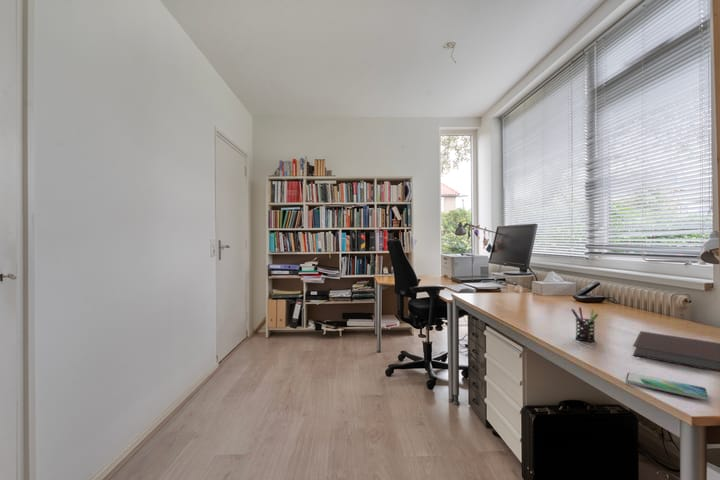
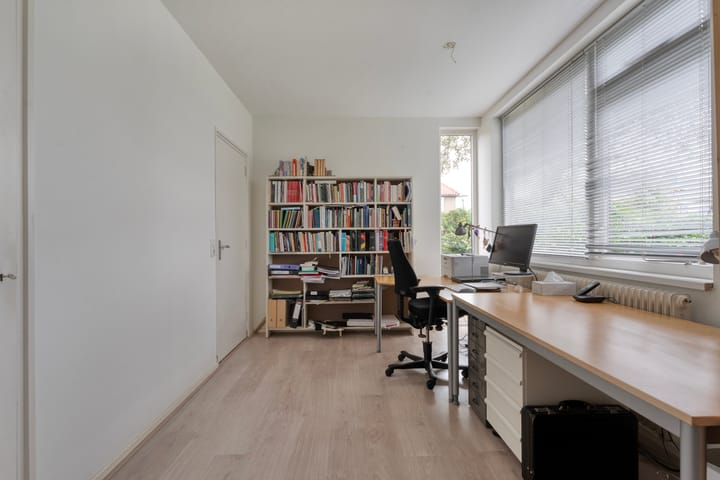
- smartphone (664, 385)
- pen holder (586, 322)
- notebook (677, 349)
